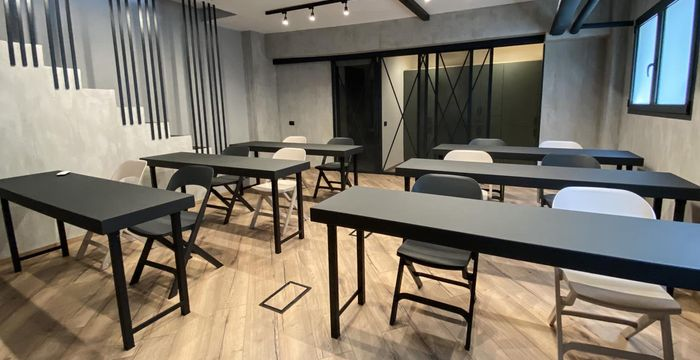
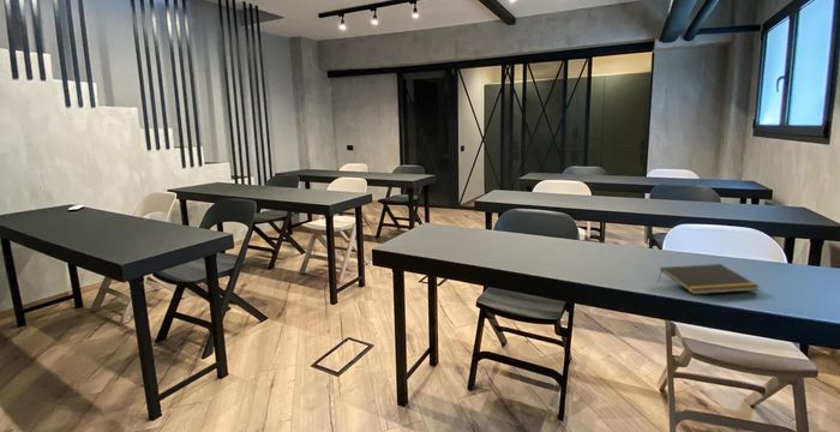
+ notepad (707, 277)
